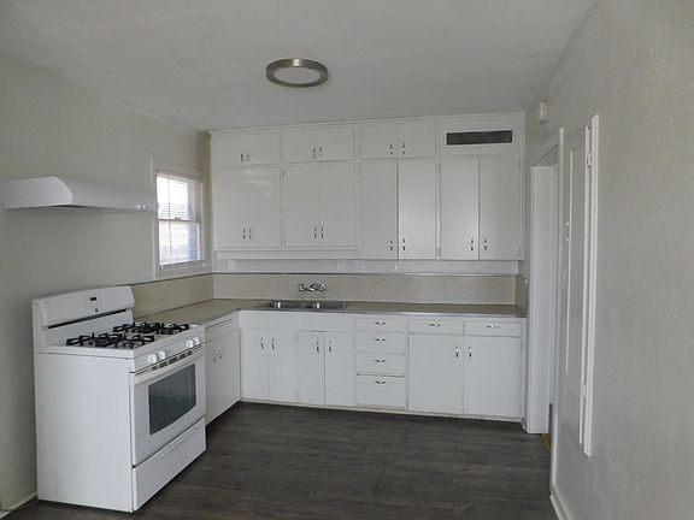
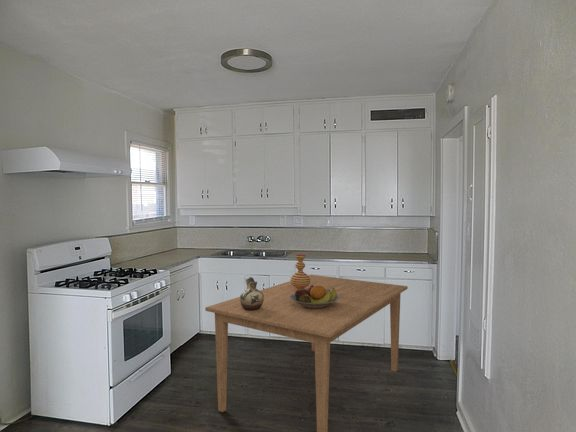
+ dining table (317, 342)
+ vase (300, 273)
+ fruit bowl (314, 294)
+ ceramic pitcher (251, 292)
